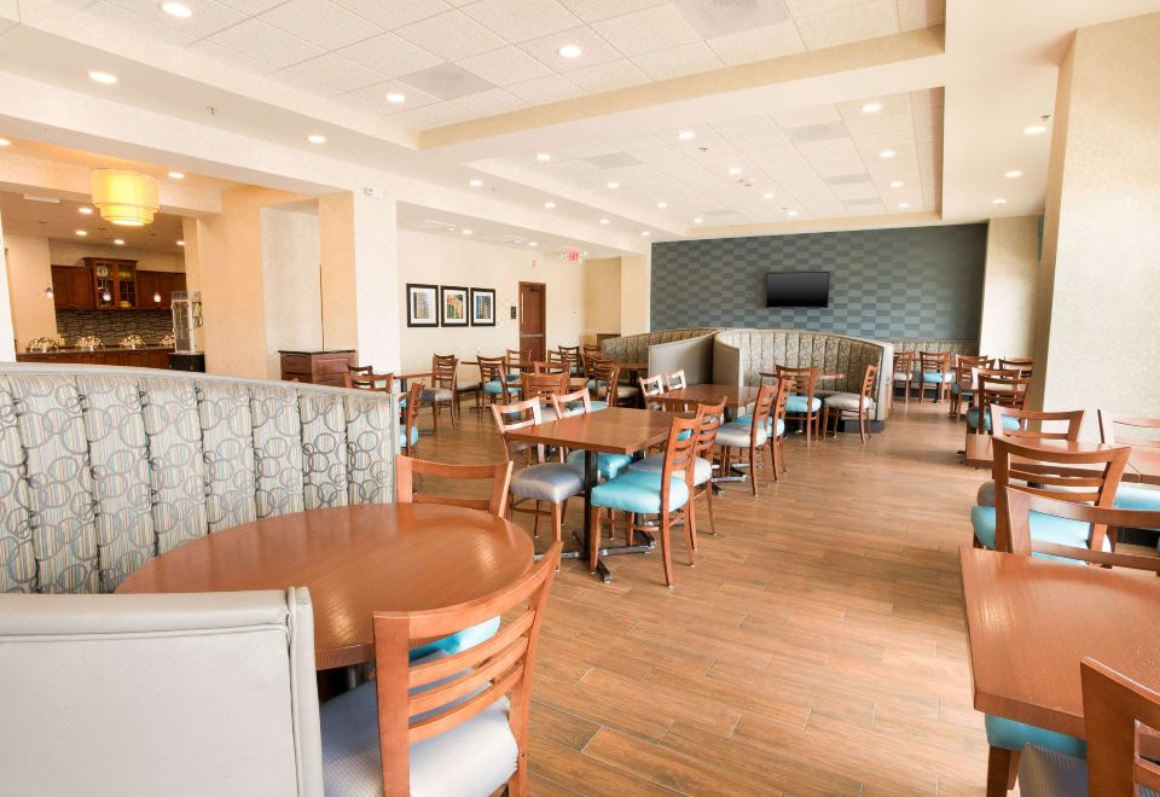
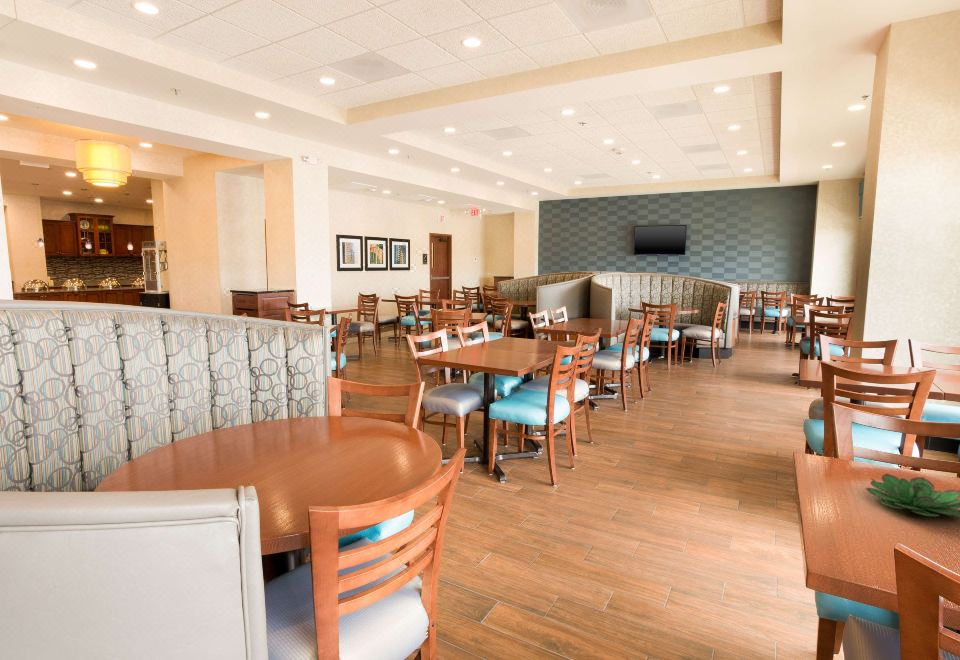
+ succulent plant (915, 495)
